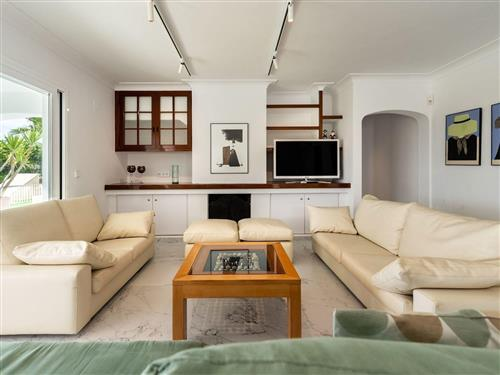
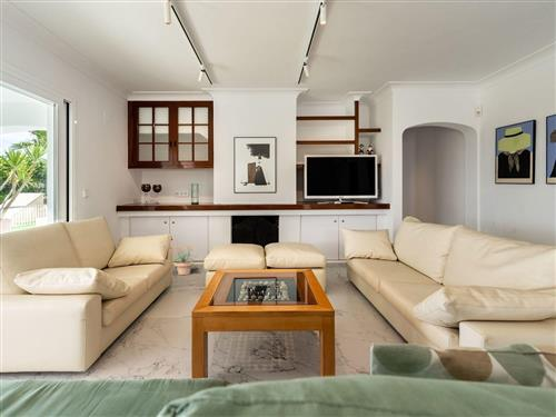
+ potted plant (183, 258)
